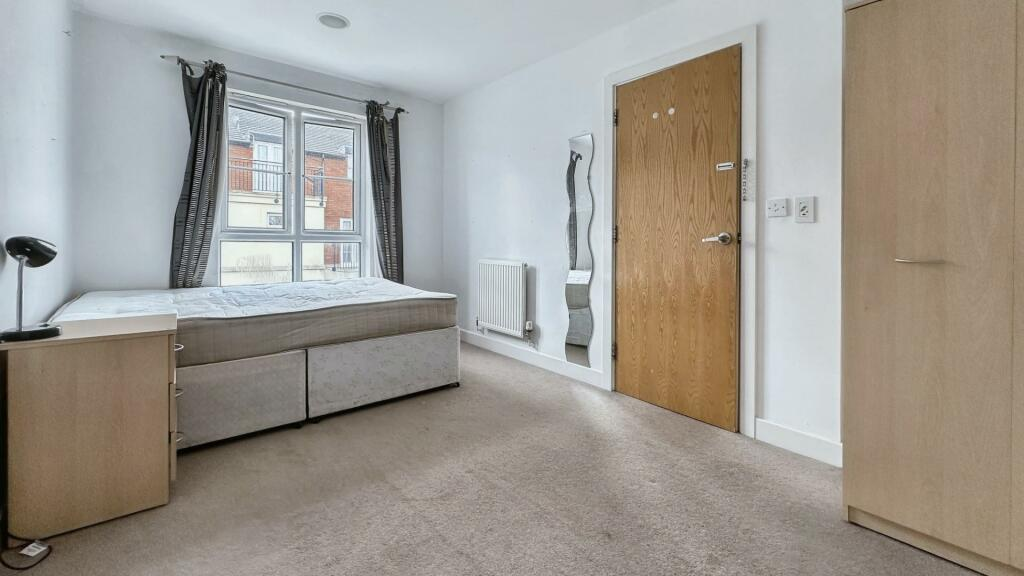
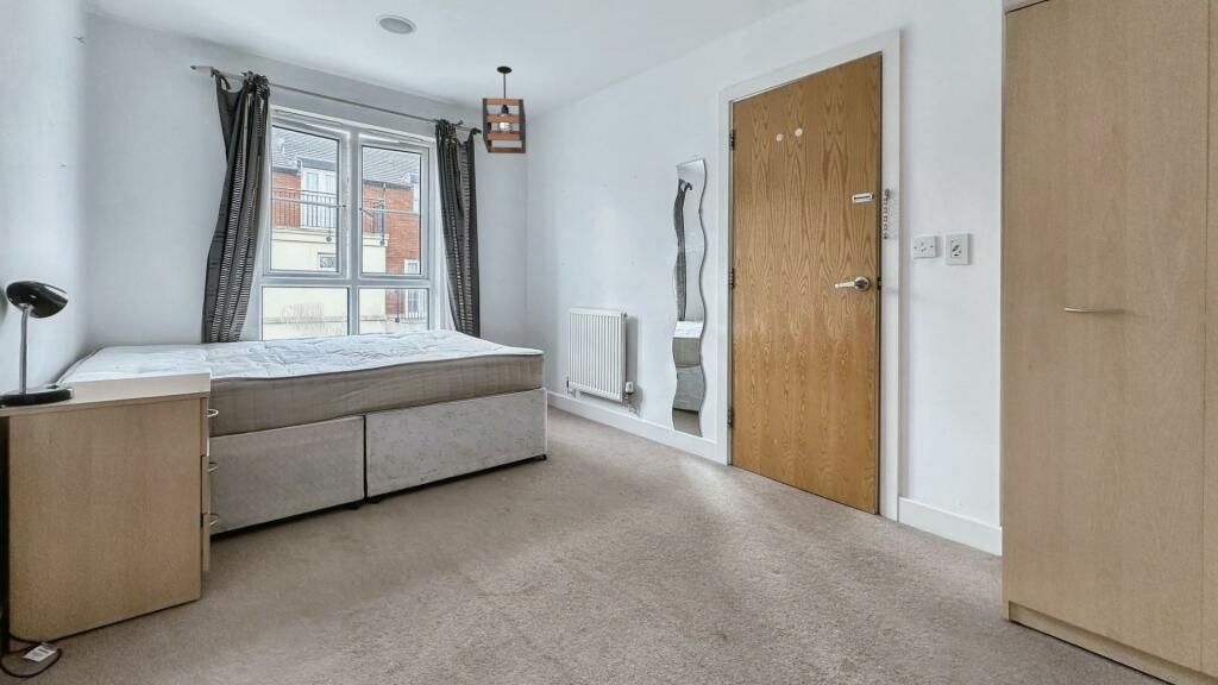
+ pendant light (504, 108)
